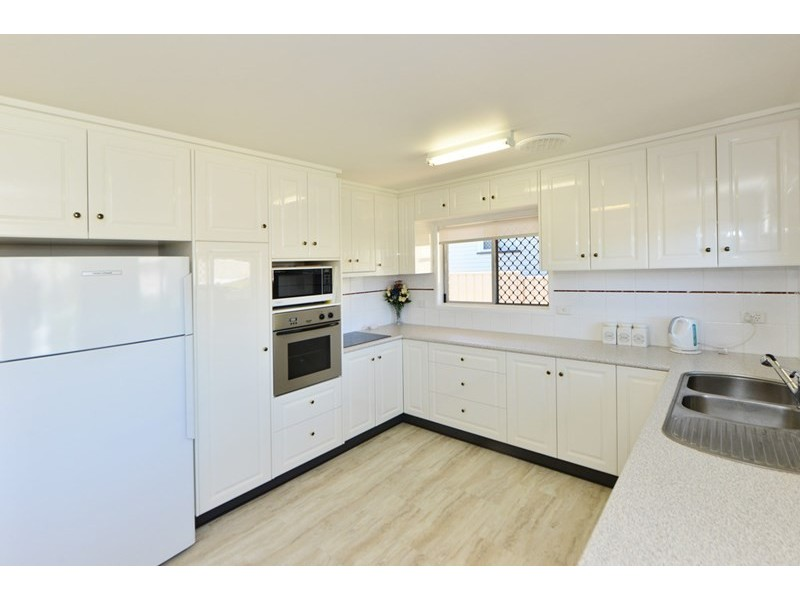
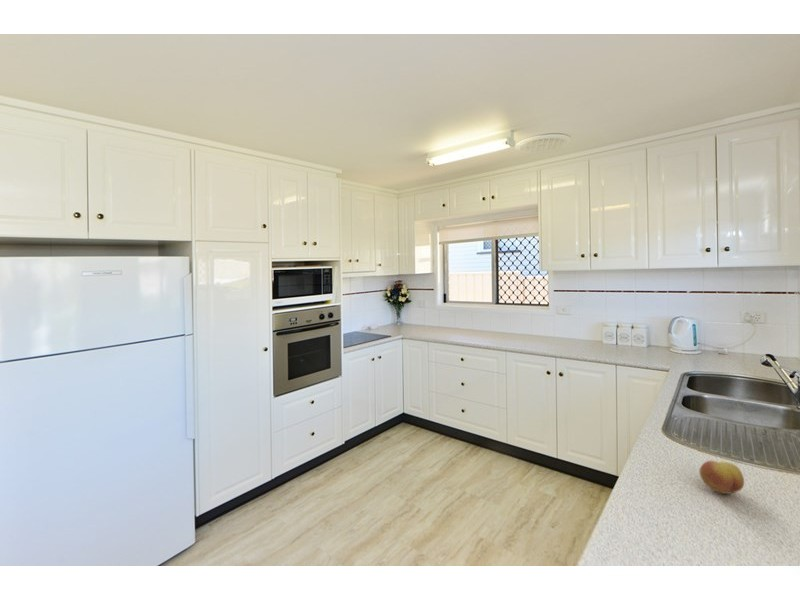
+ fruit (721, 477)
